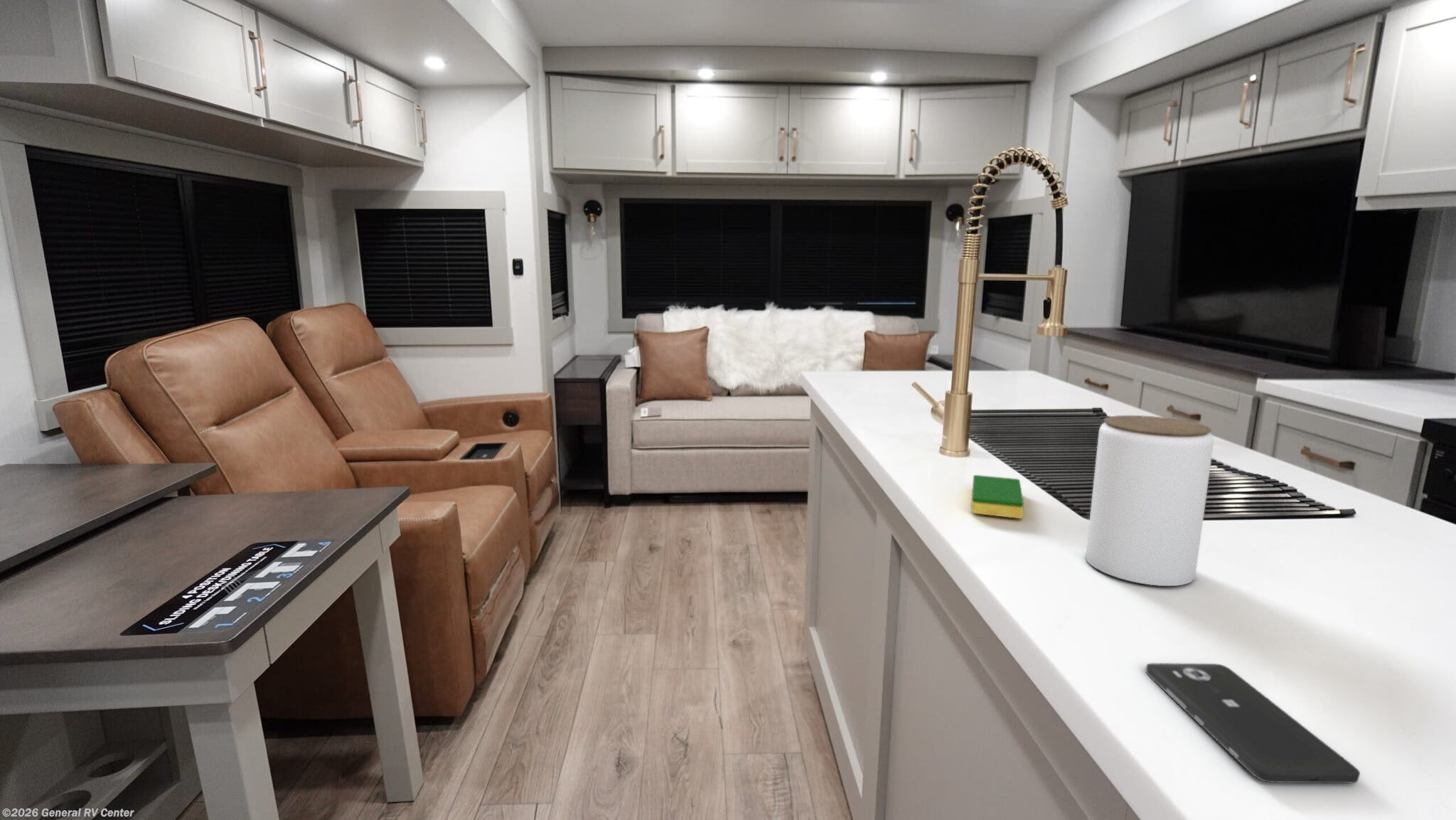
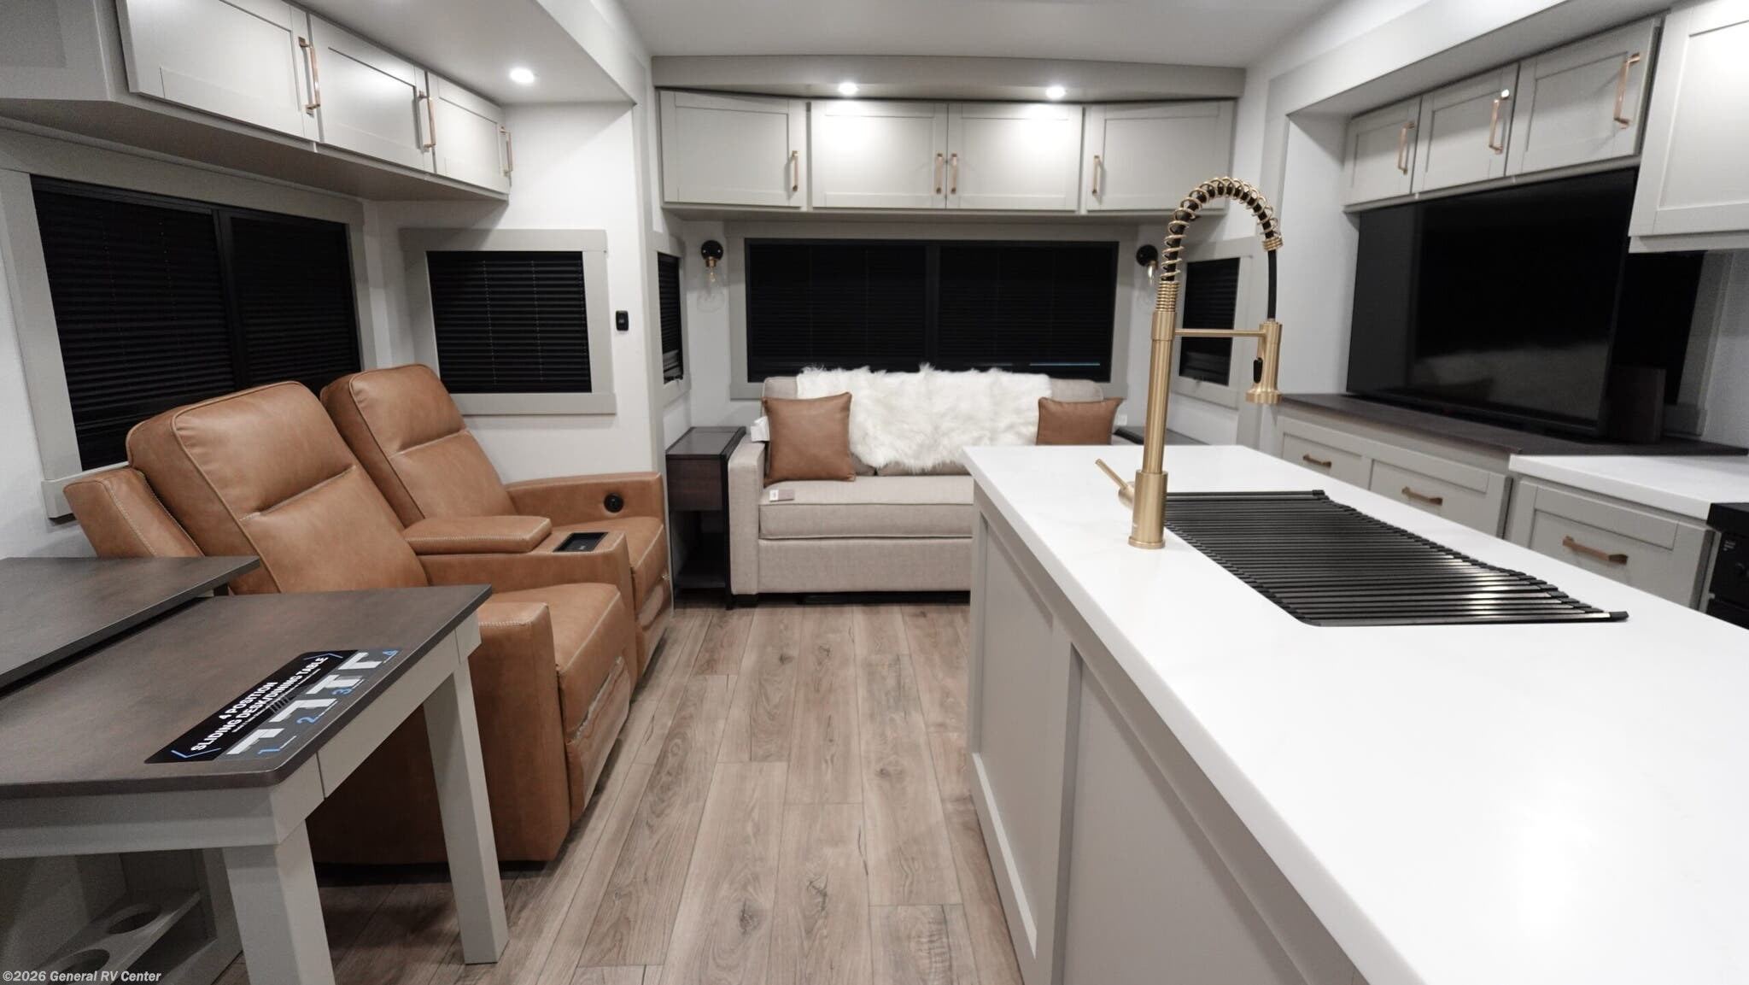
- jar (1147, 496)
- smartphone (1239, 715)
- dish sponge (996, 495)
